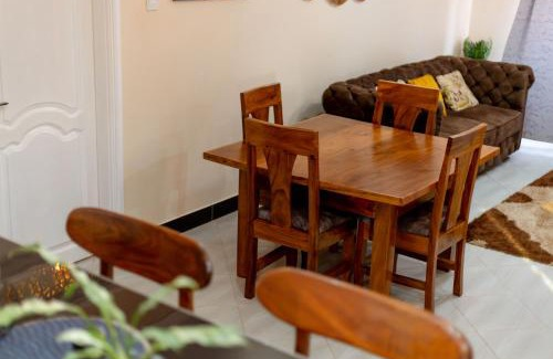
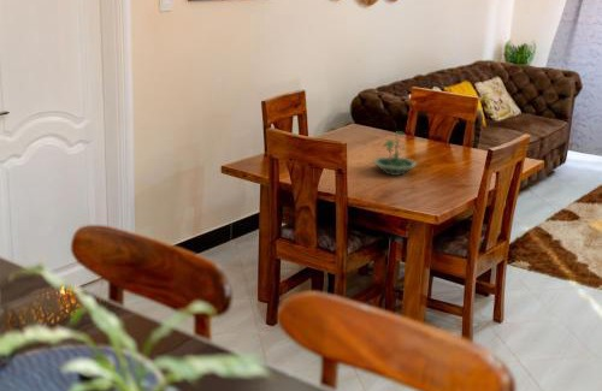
+ terrarium (396, 138)
